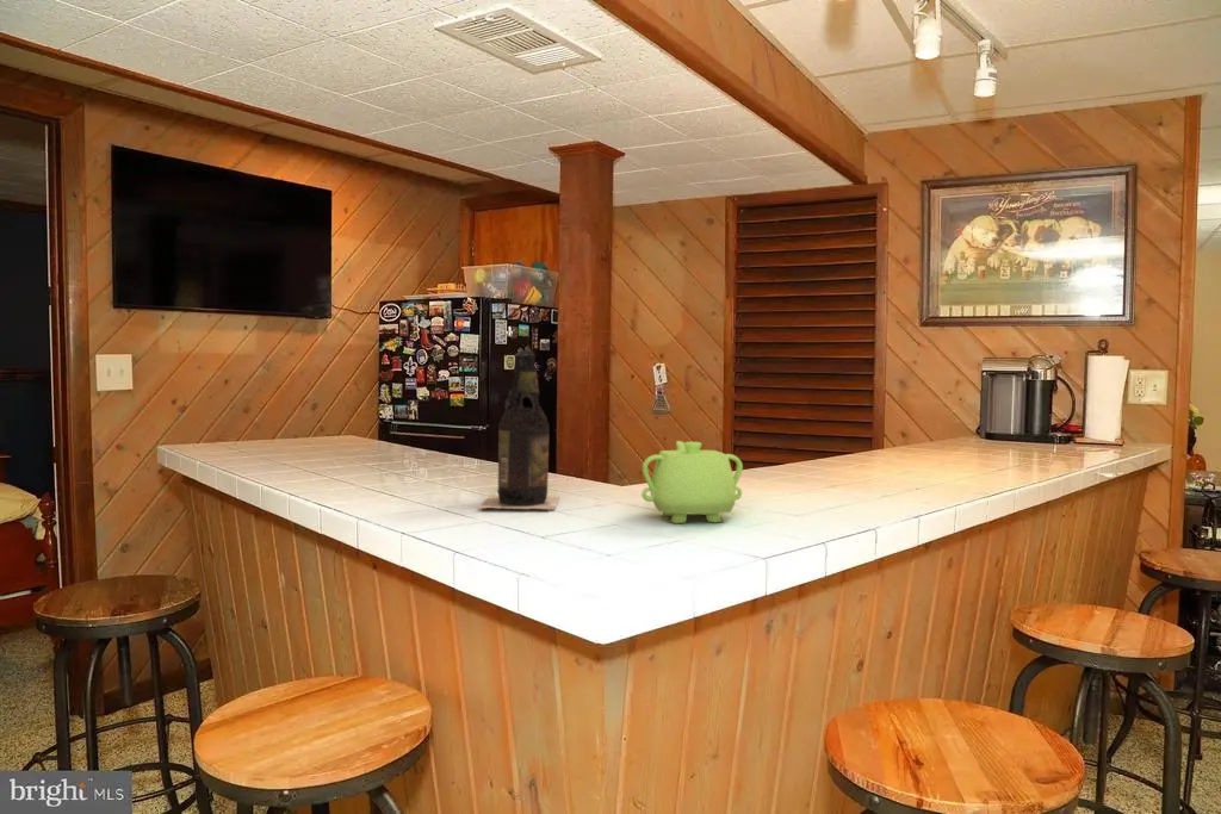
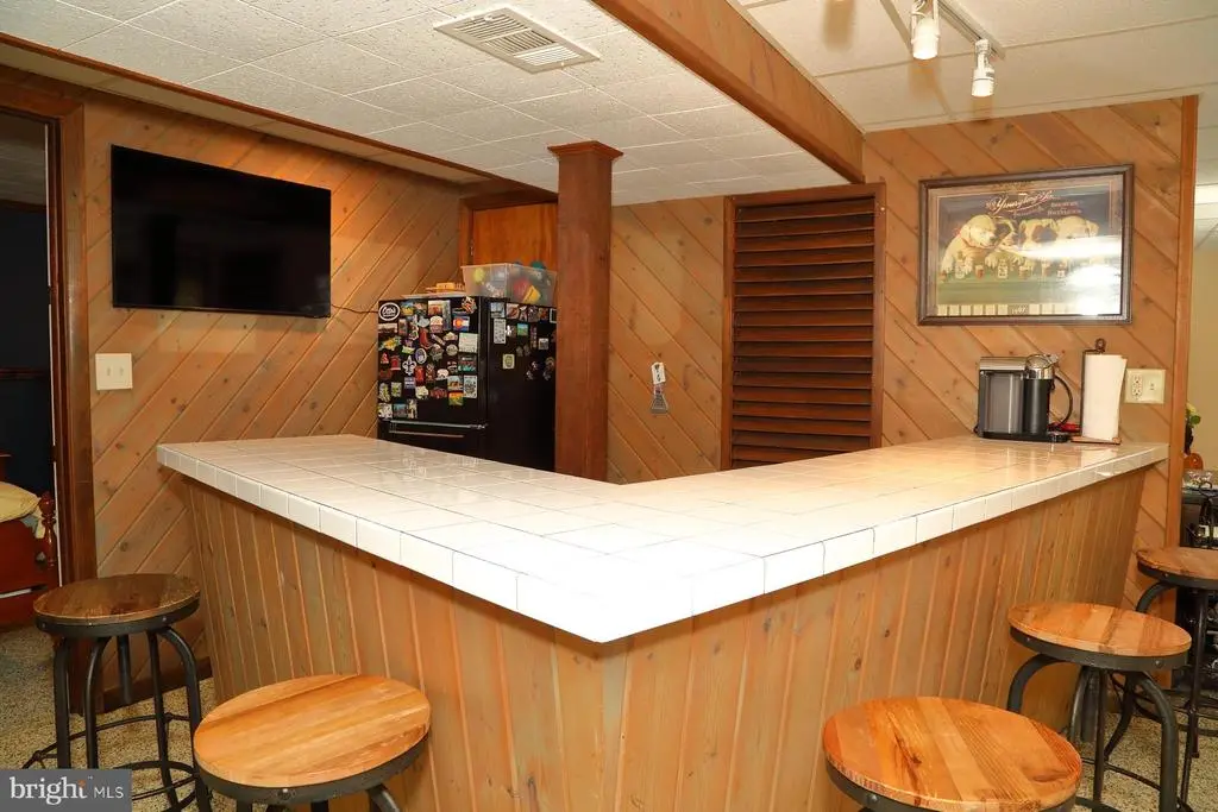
- teapot (688, 478)
- beer bottle (520, 427)
